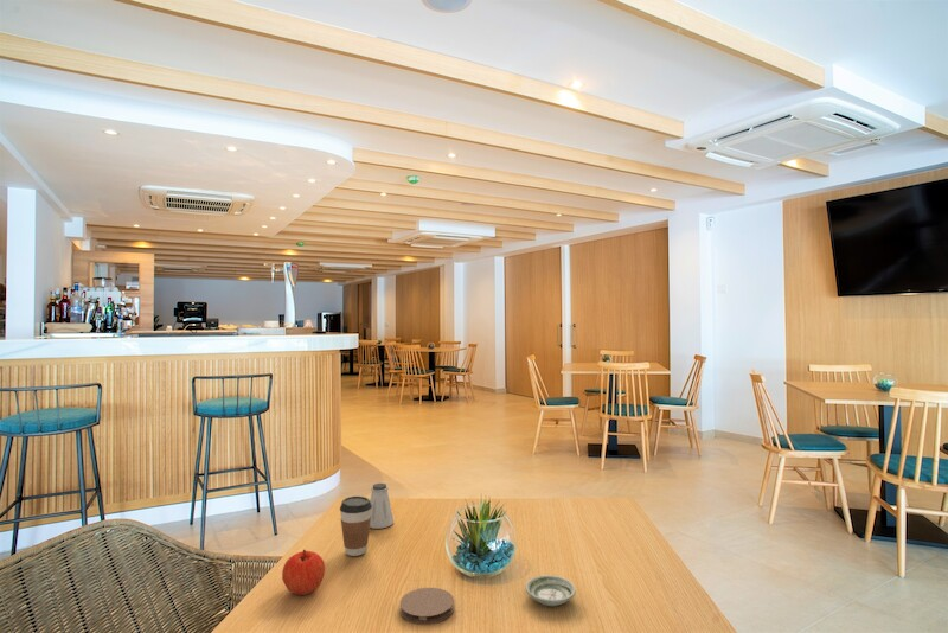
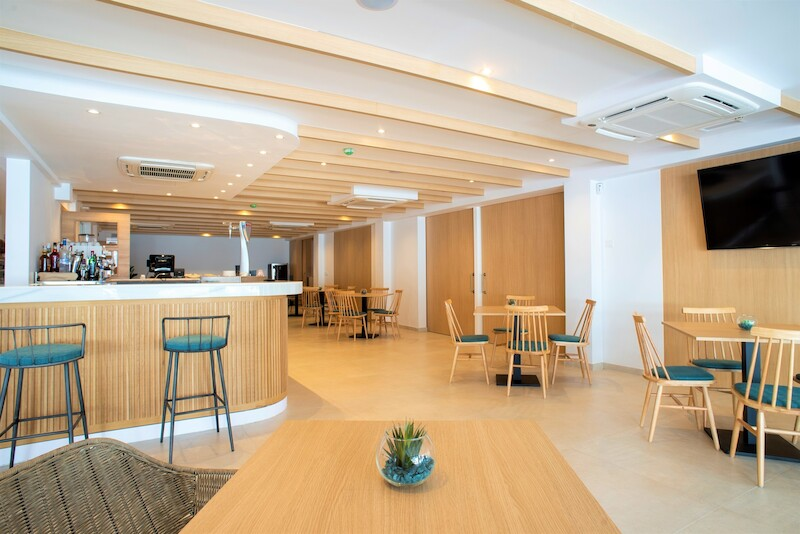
- apple (303, 569)
- saltshaker (379, 504)
- saucer (550, 593)
- coaster (427, 605)
- coffee cup (356, 525)
